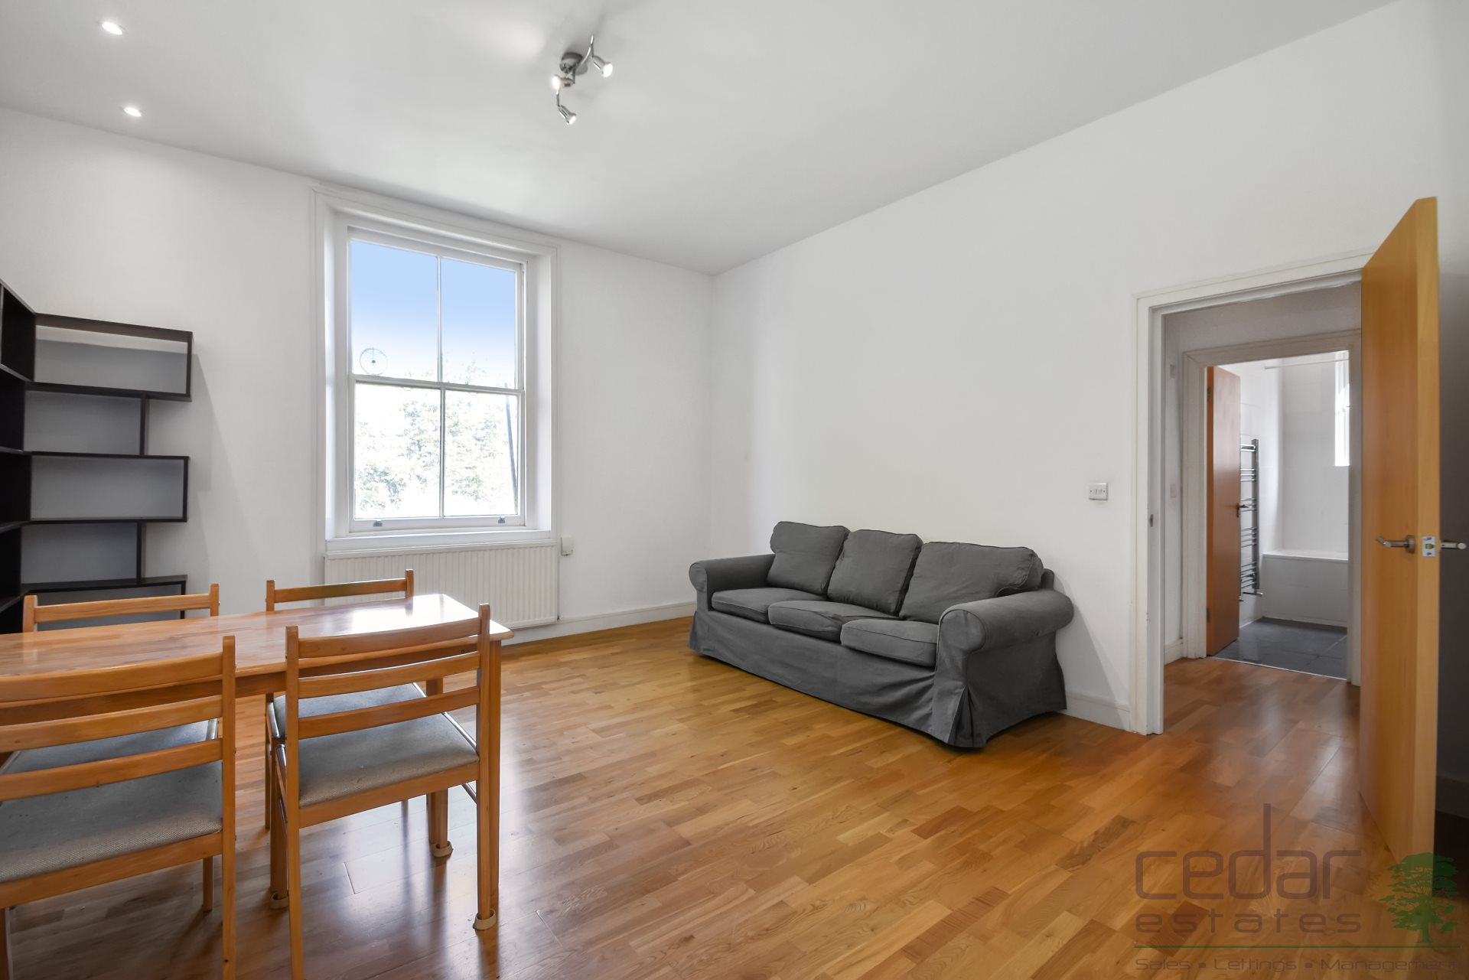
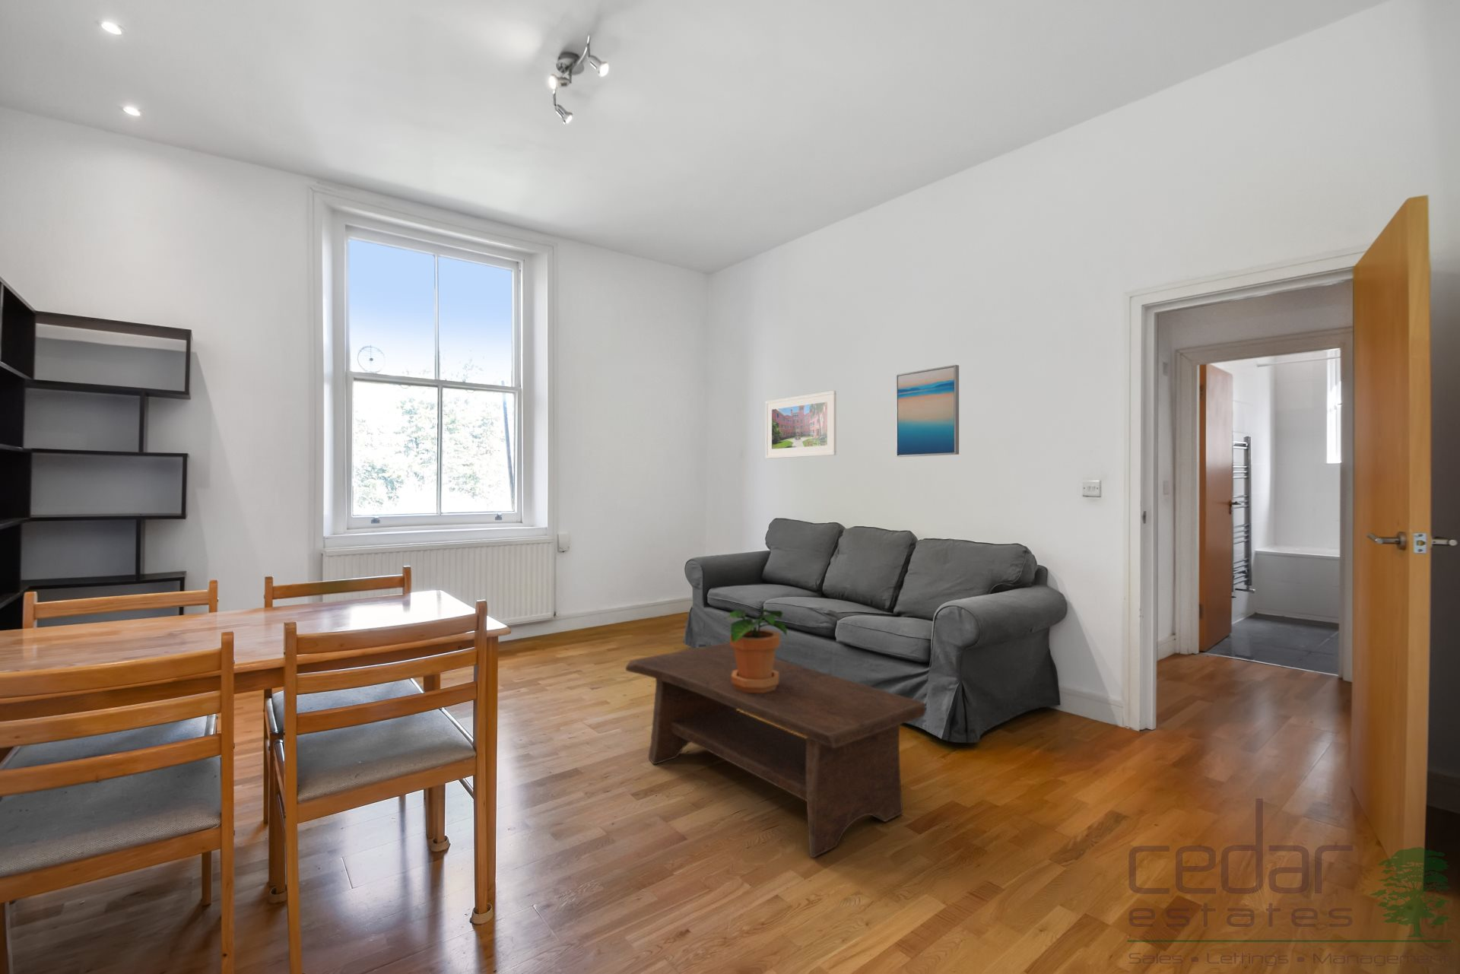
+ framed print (798, 426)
+ coffee table (764, 730)
+ potted plant (748, 649)
+ wall art (926, 413)
